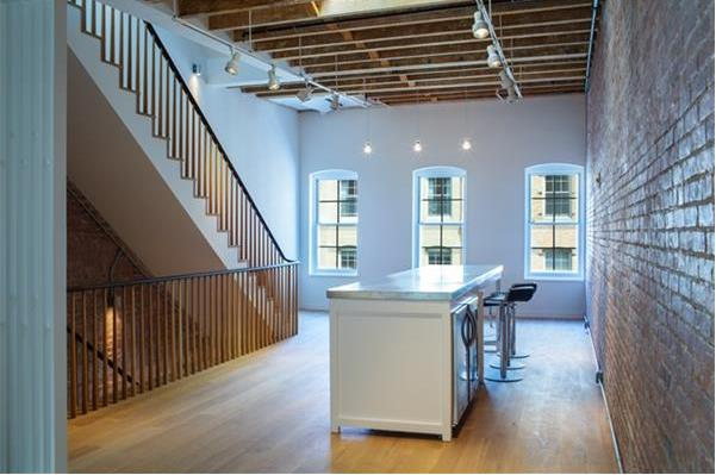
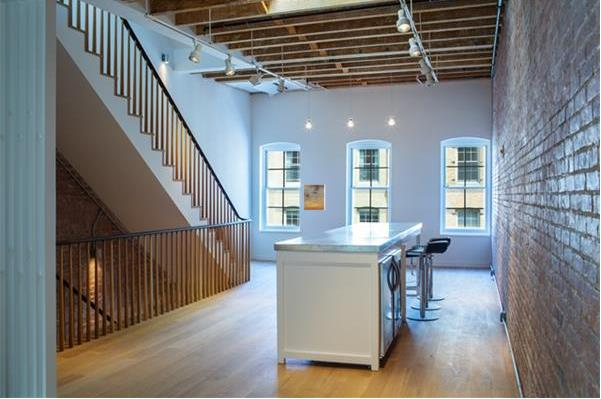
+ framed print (314, 197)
